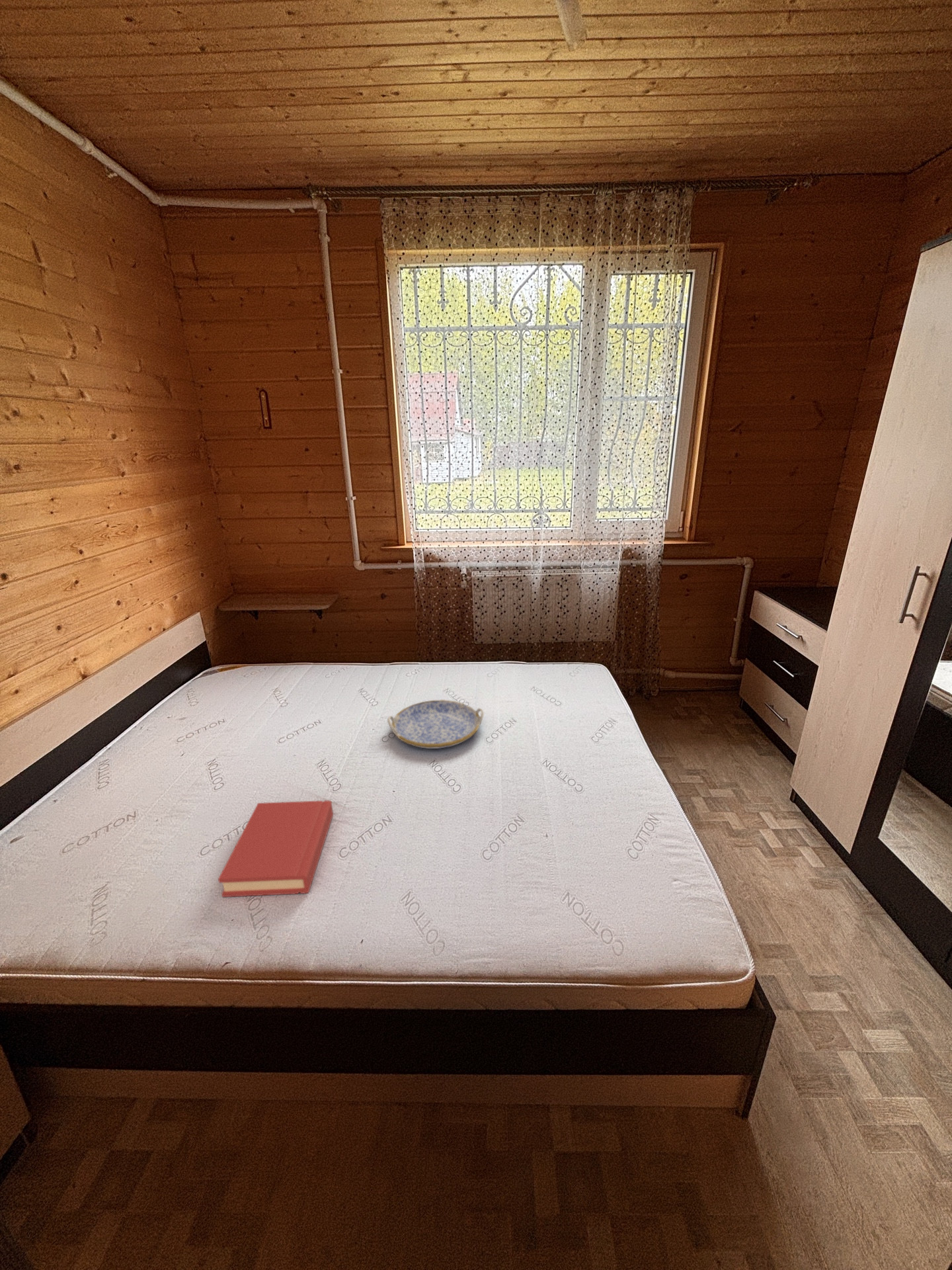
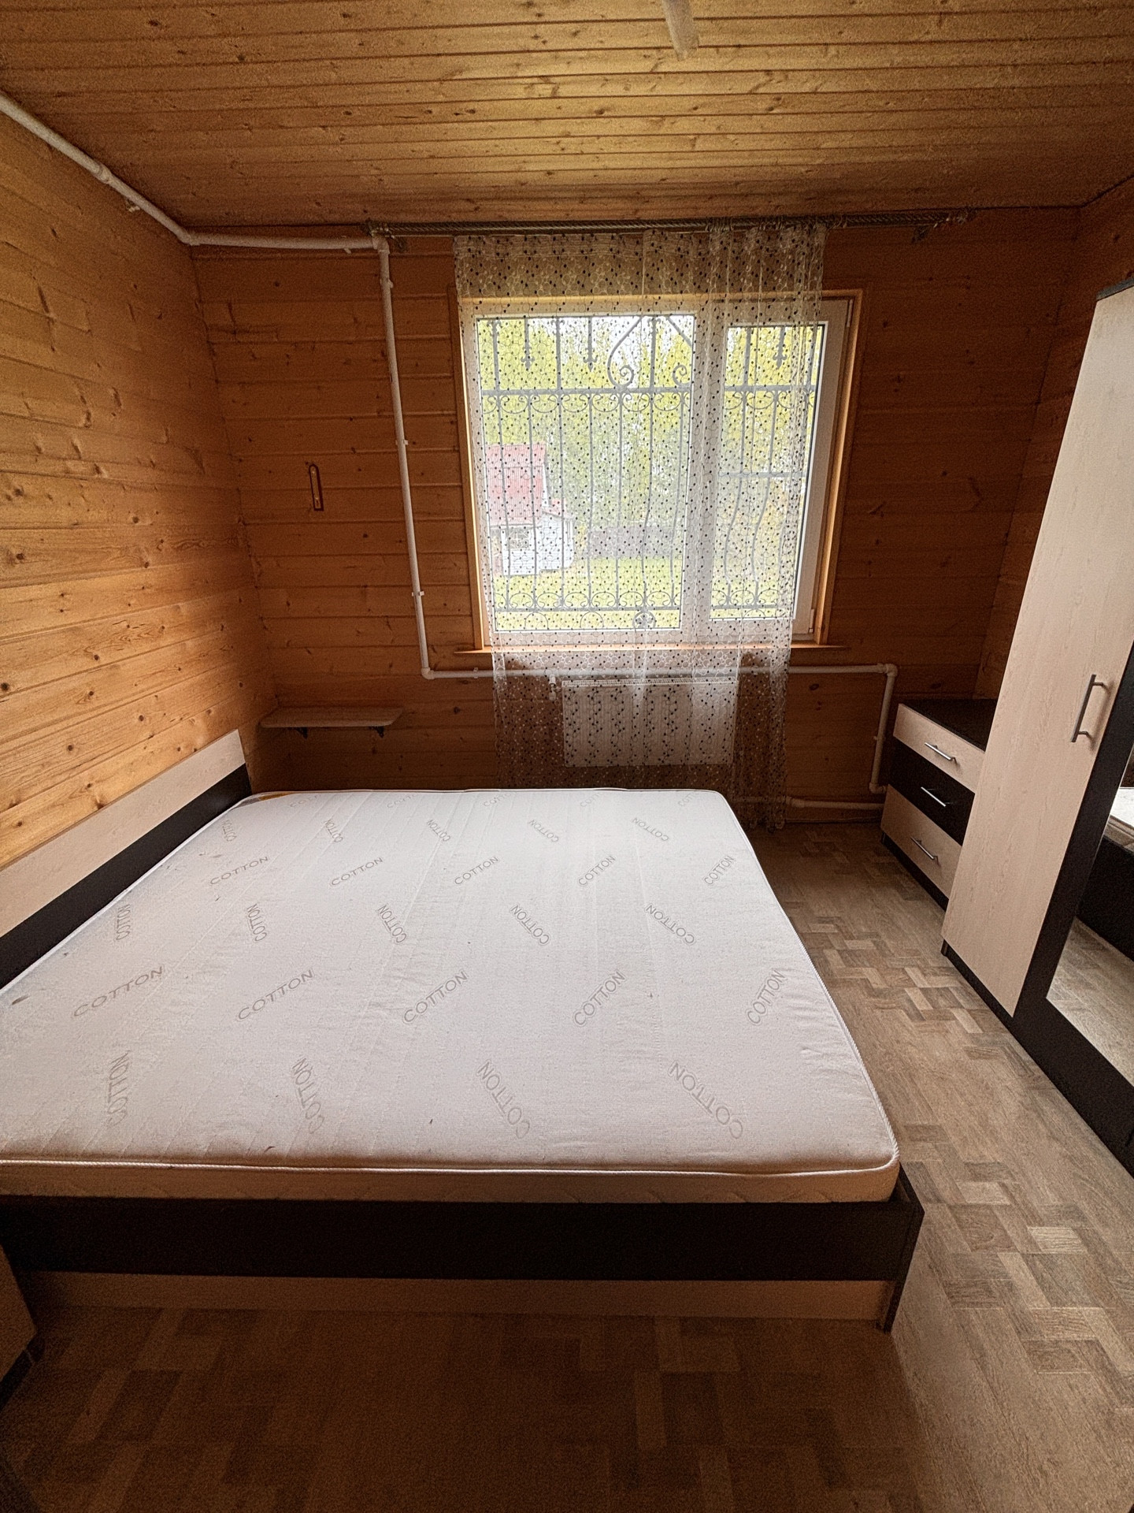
- serving tray (436, 722)
- hardback book (281, 844)
